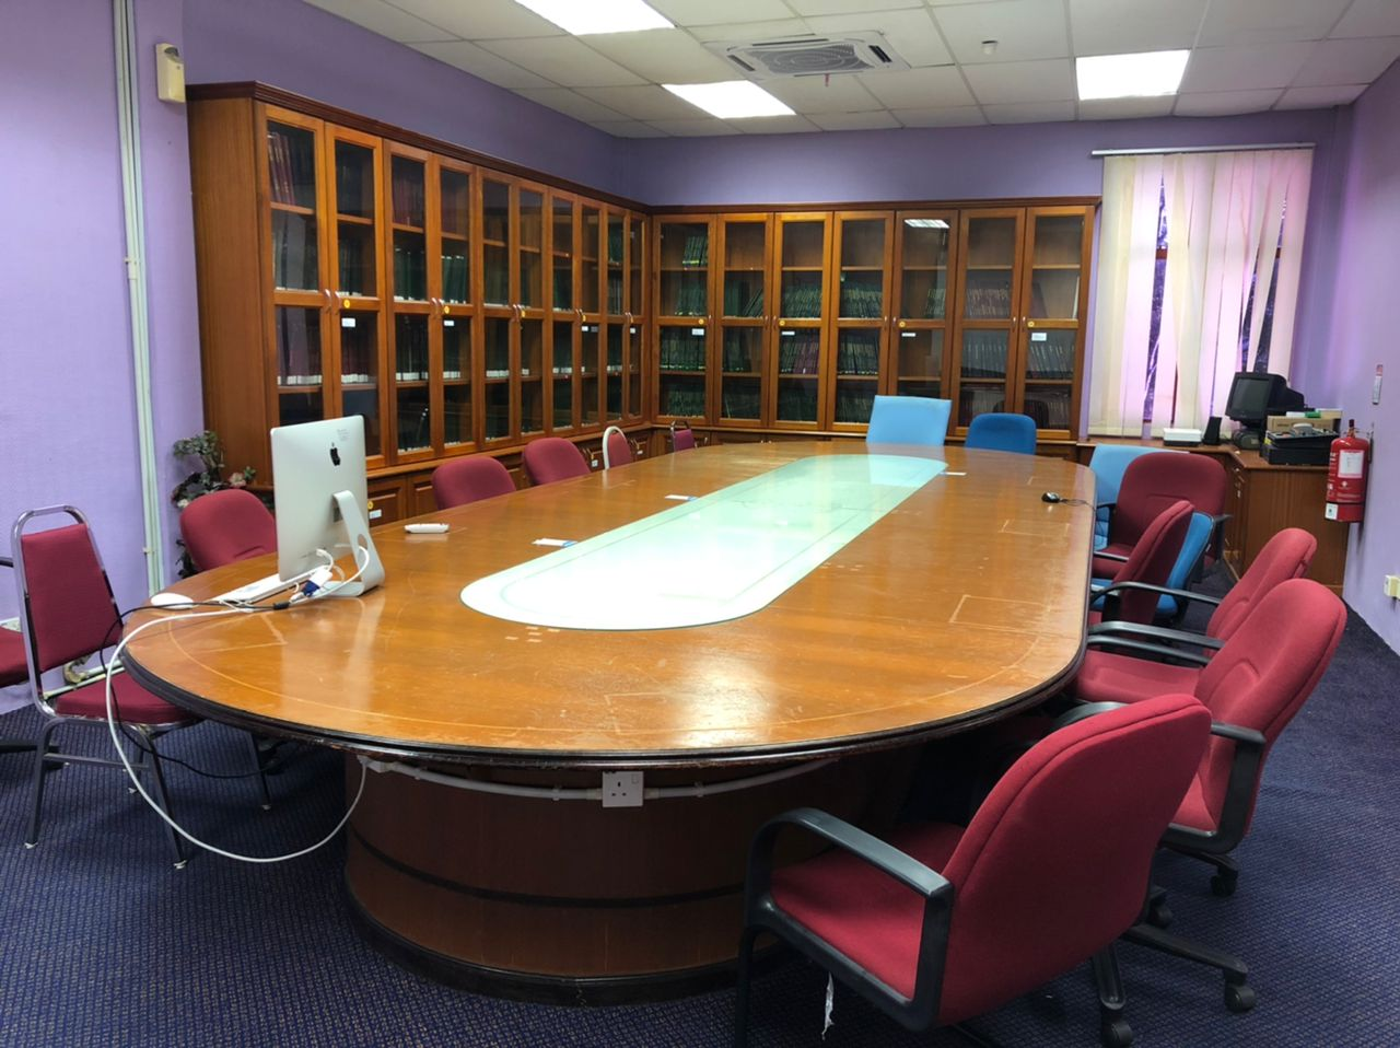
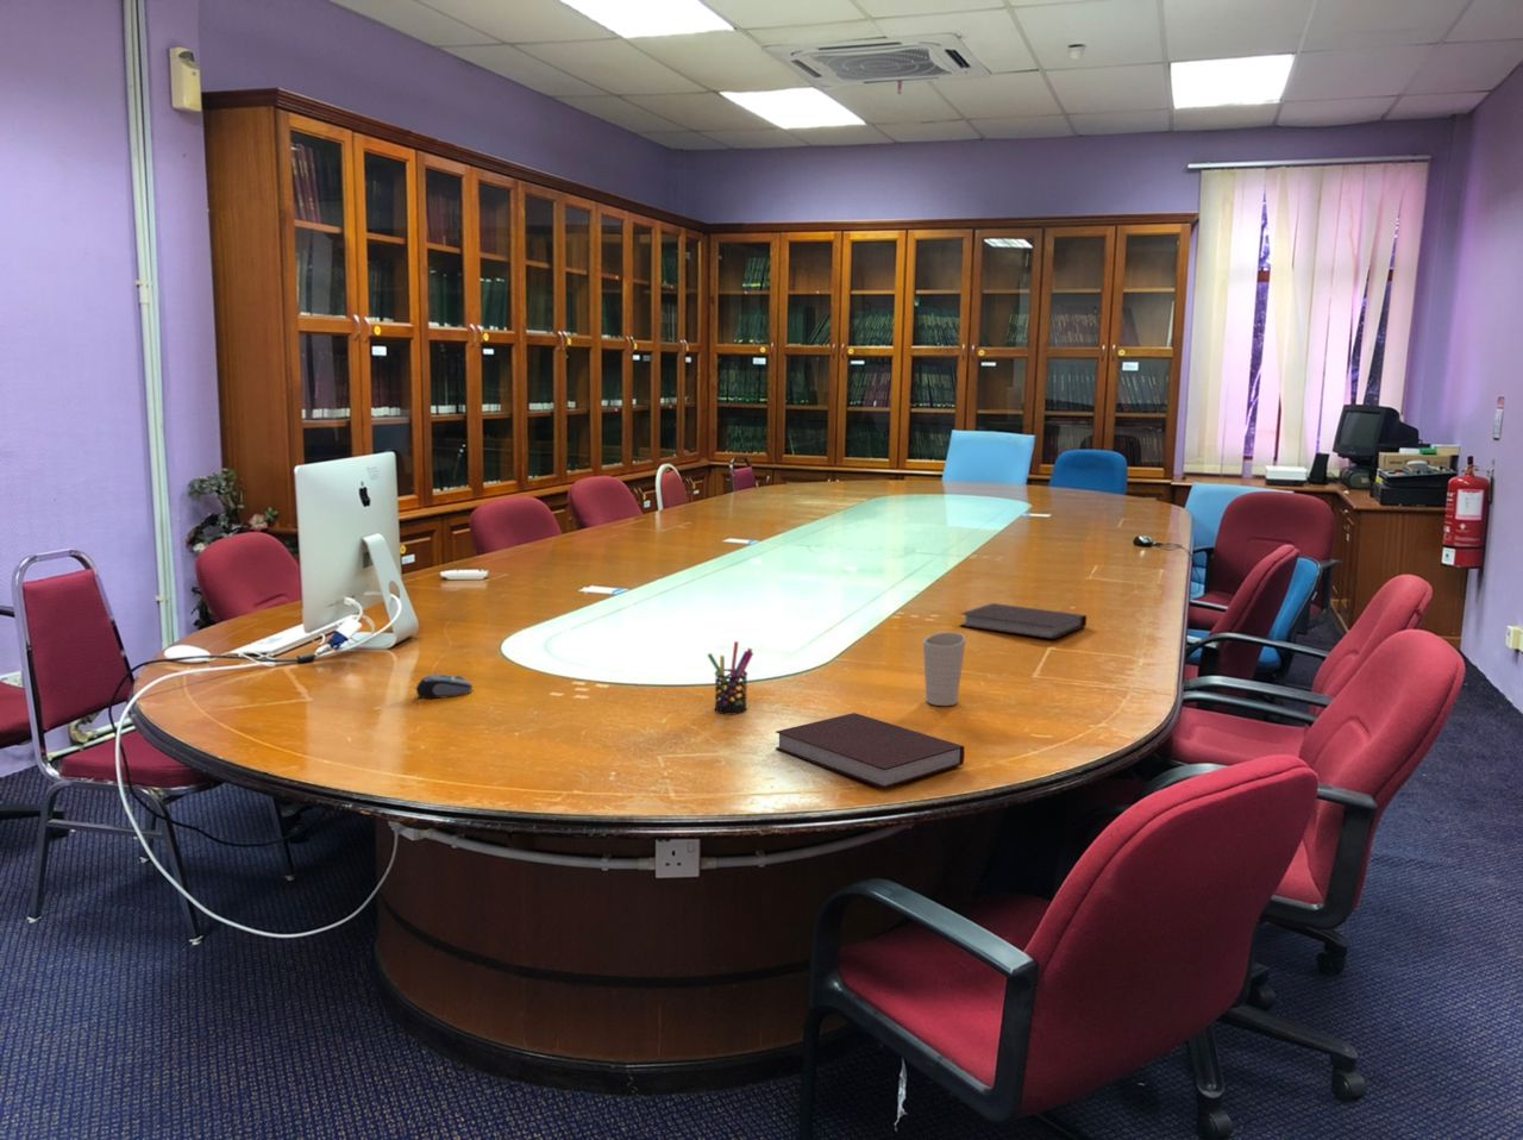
+ notebook (867, 747)
+ notebook (1023, 620)
+ computer mouse (444, 684)
+ cup (942, 667)
+ pen holder (727, 677)
